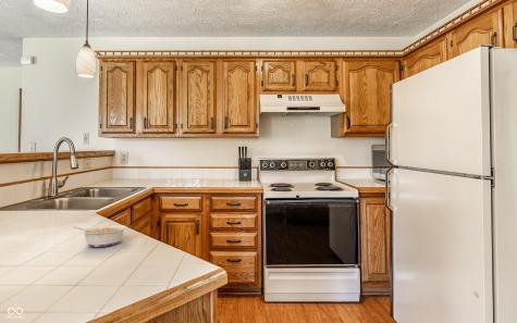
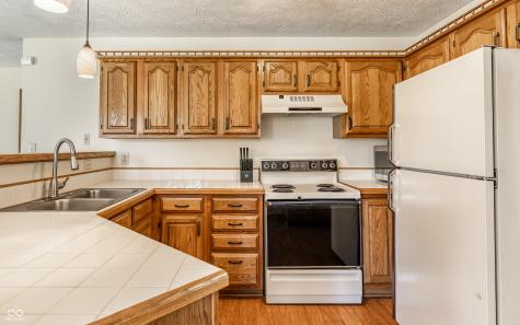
- legume (102, 235)
